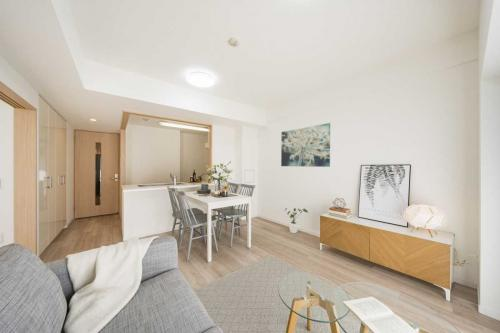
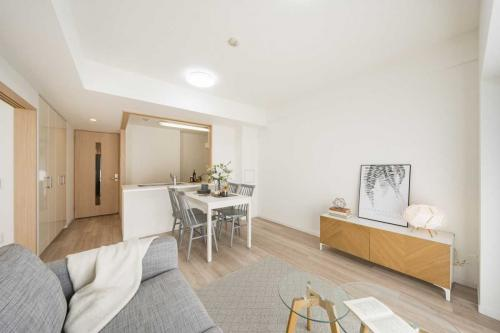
- wall art (302, 147)
- house plant (294, 220)
